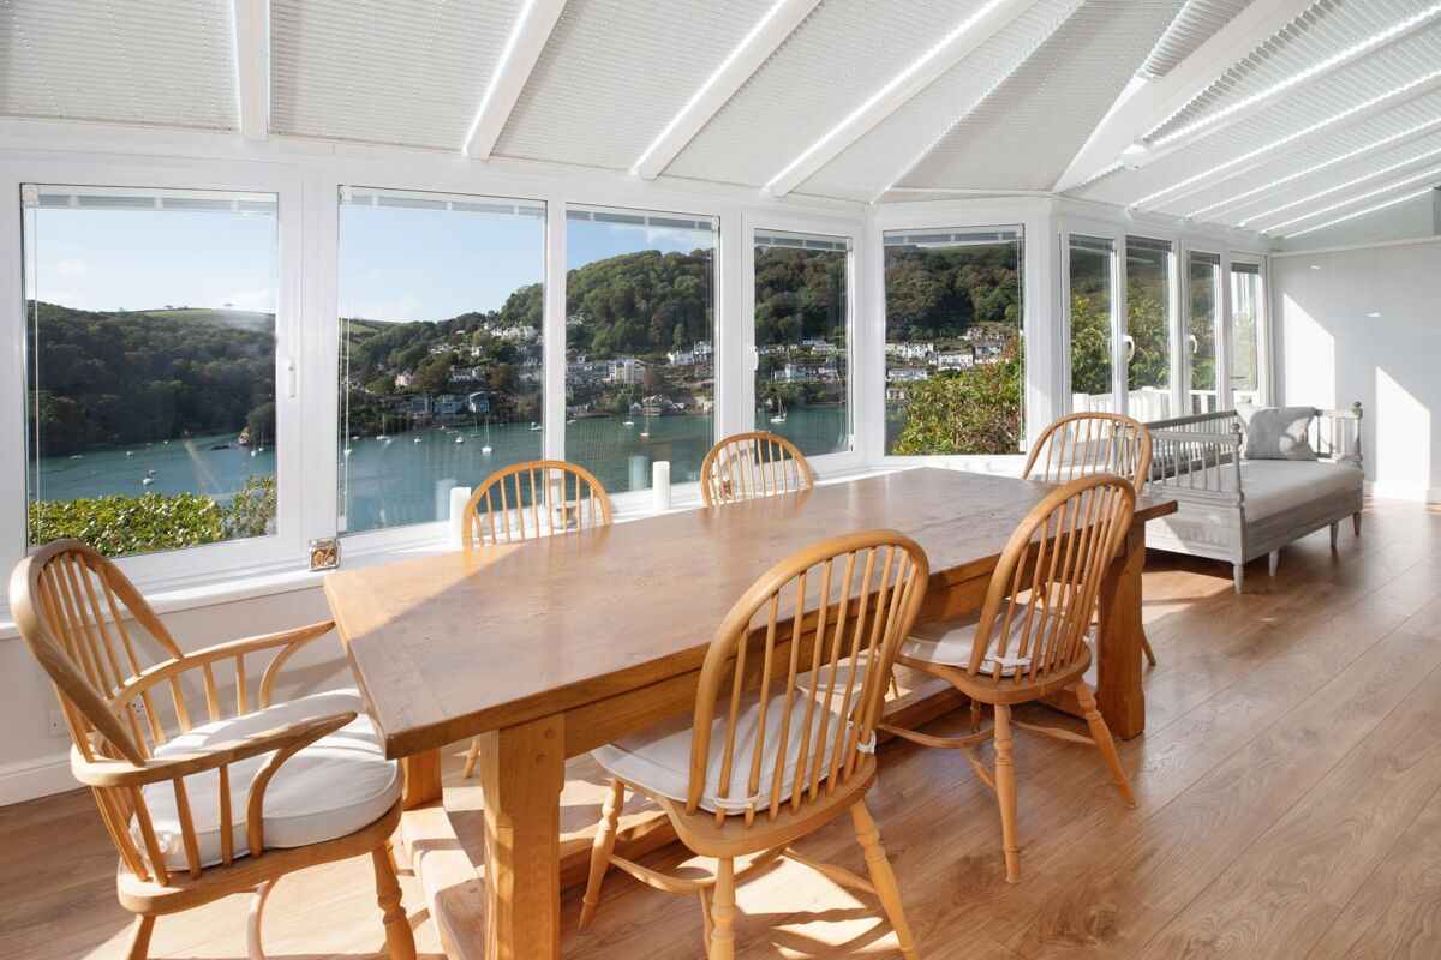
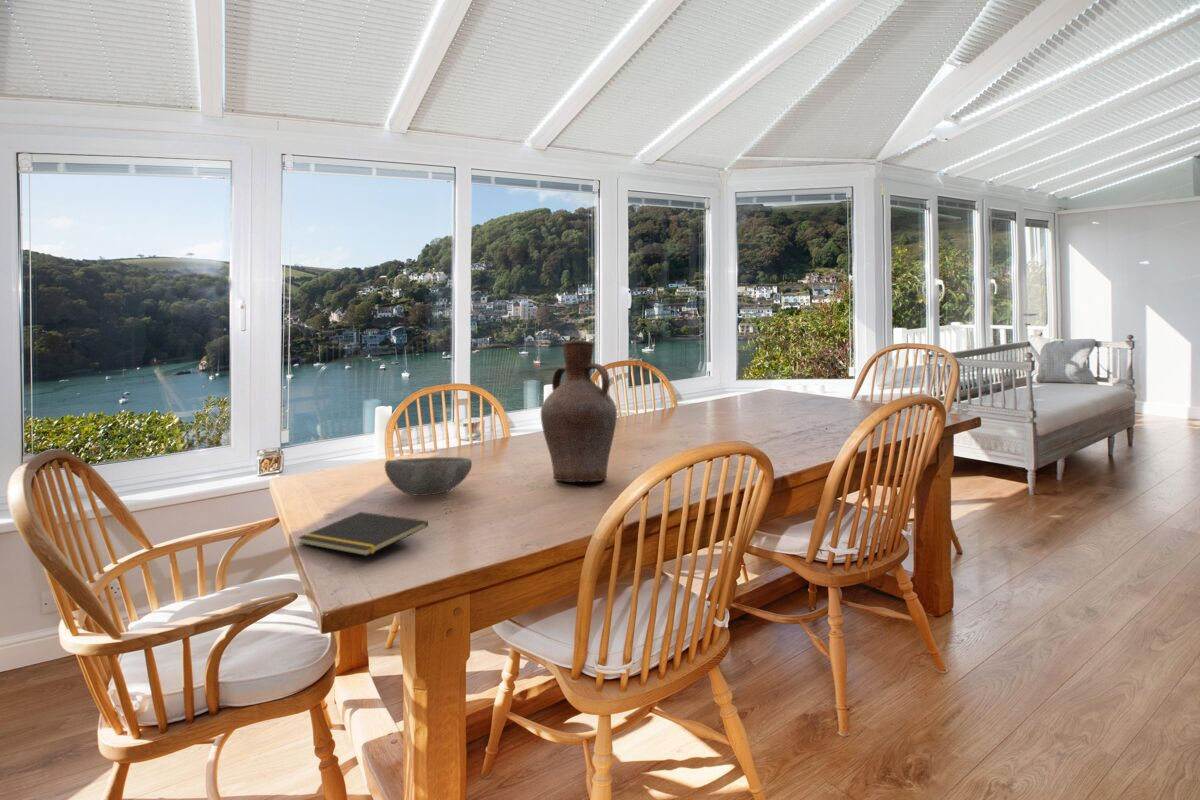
+ vase (578, 410)
+ notepad (363, 532)
+ bowl (429, 476)
